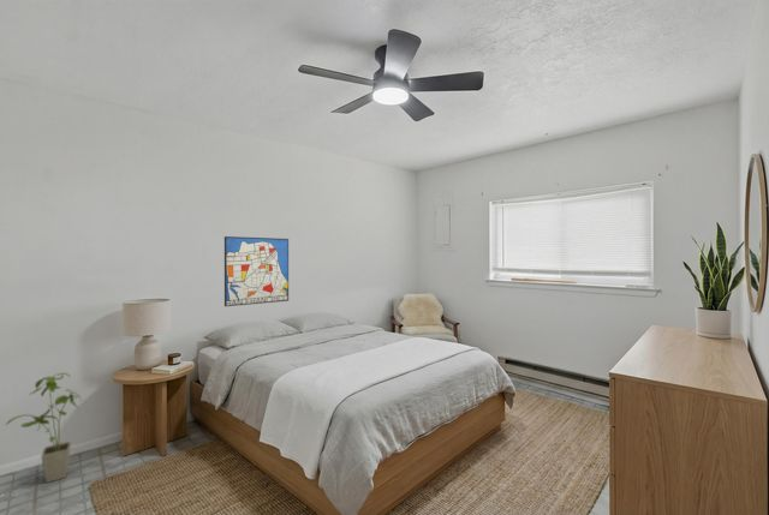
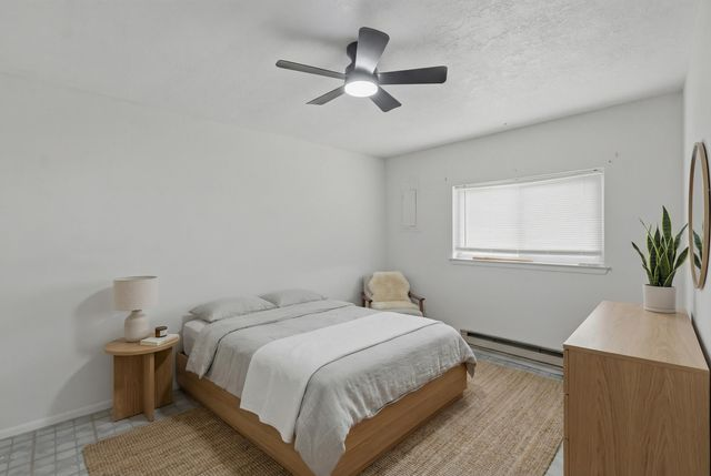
- wall art (258, 270)
- house plant (46, 427)
